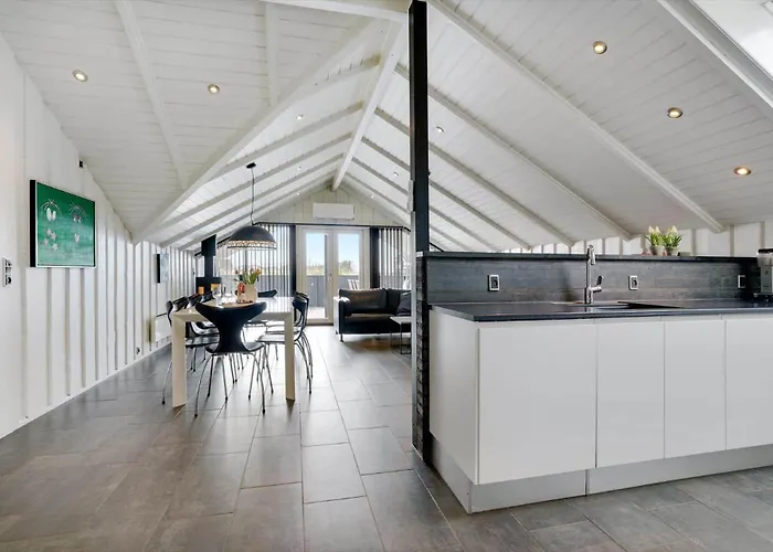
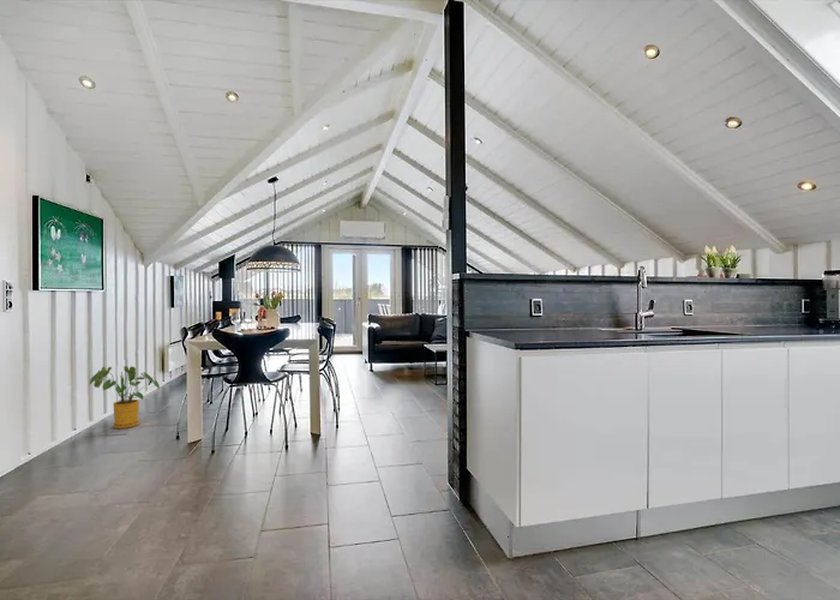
+ house plant (122, 396)
